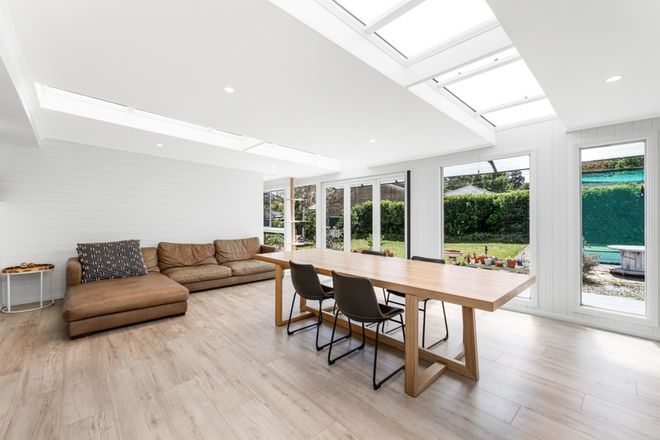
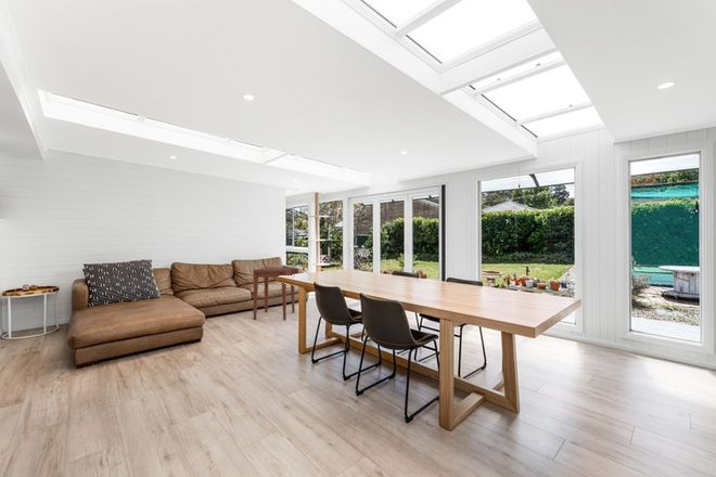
+ side table (267, 292)
